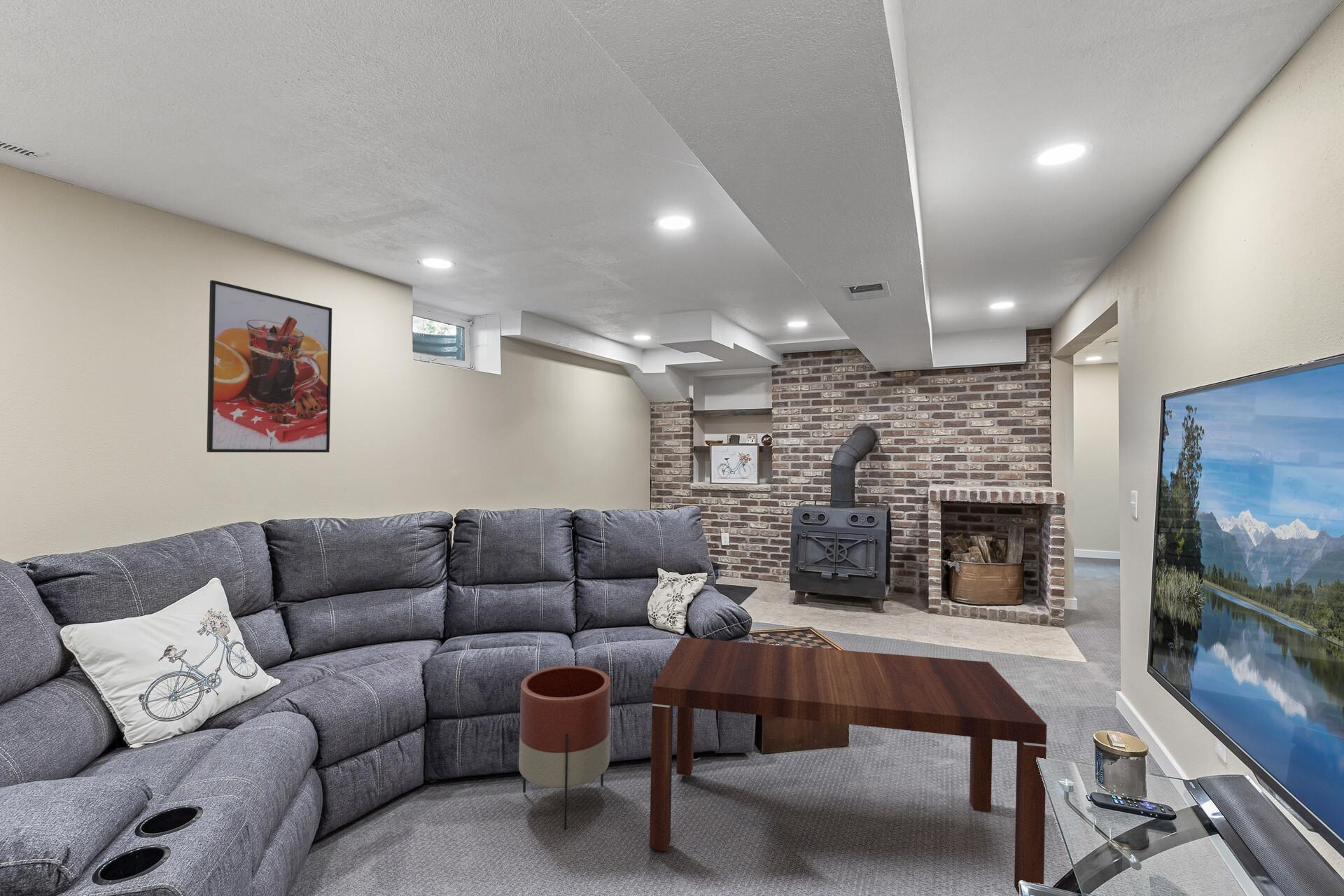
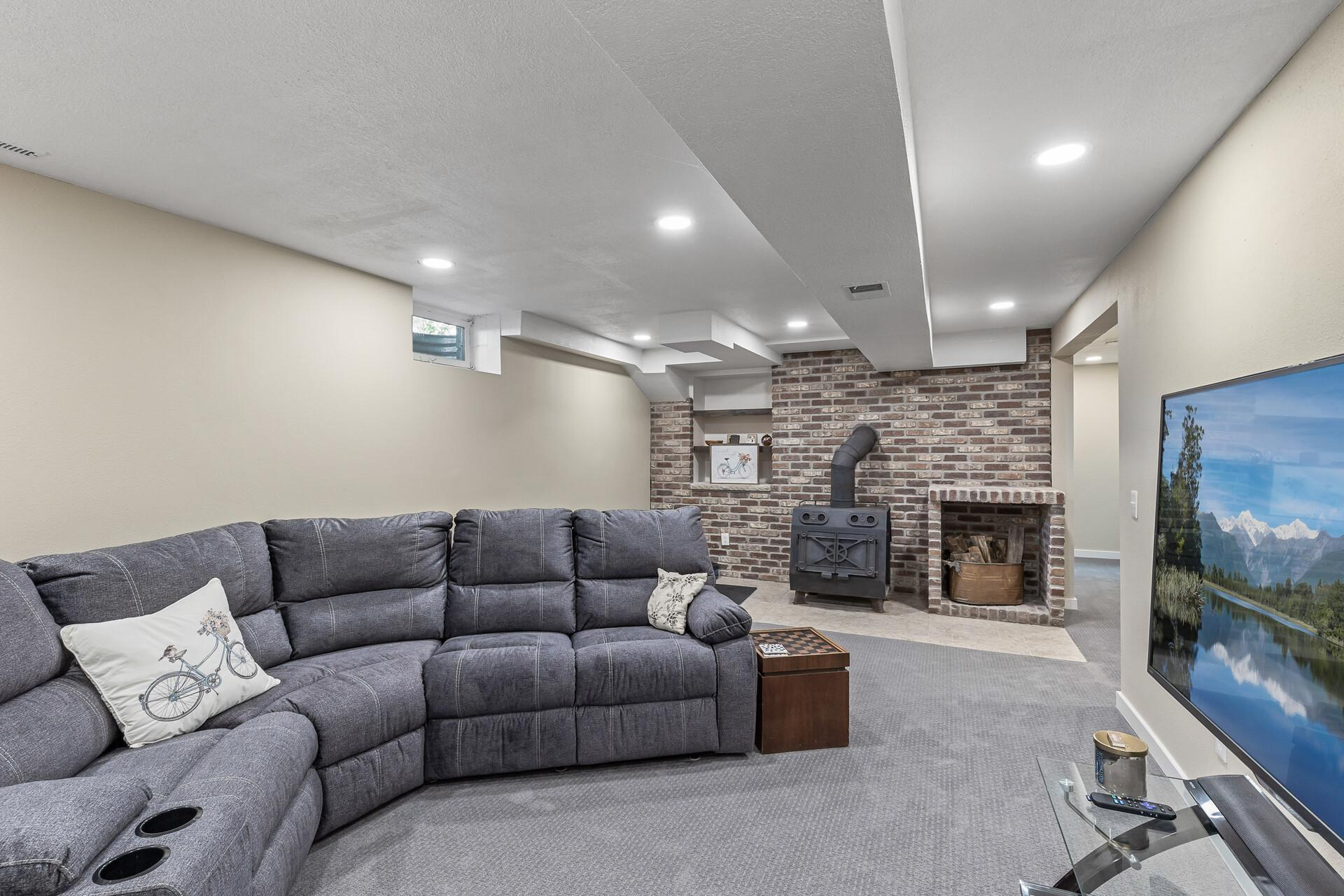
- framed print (274, 374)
- planter (565, 742)
- coffee table (834, 722)
